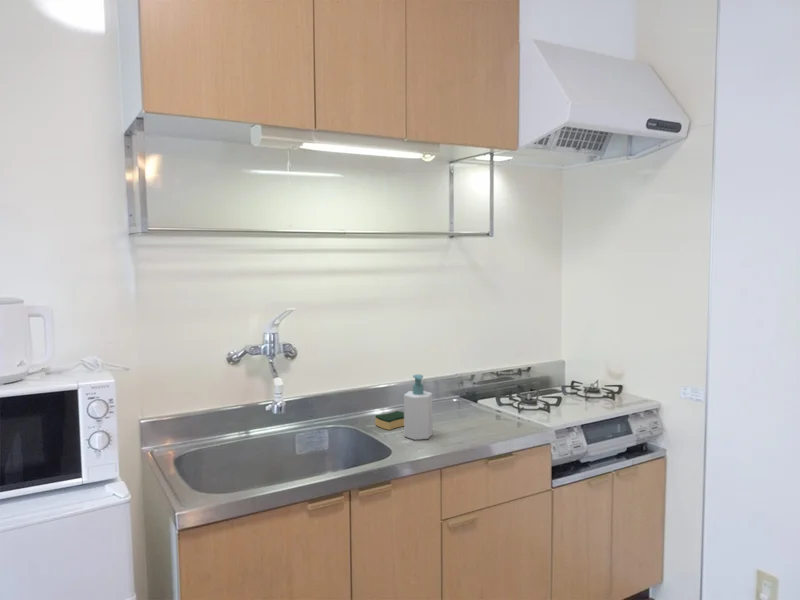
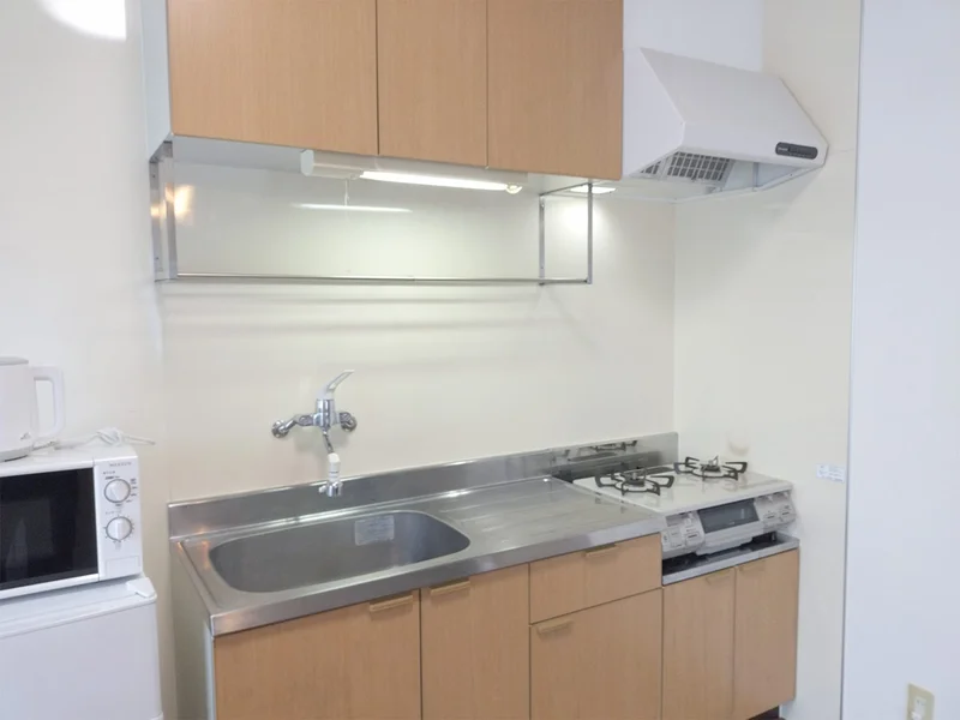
- soap bottle (418, 405)
- sponge (393, 420)
